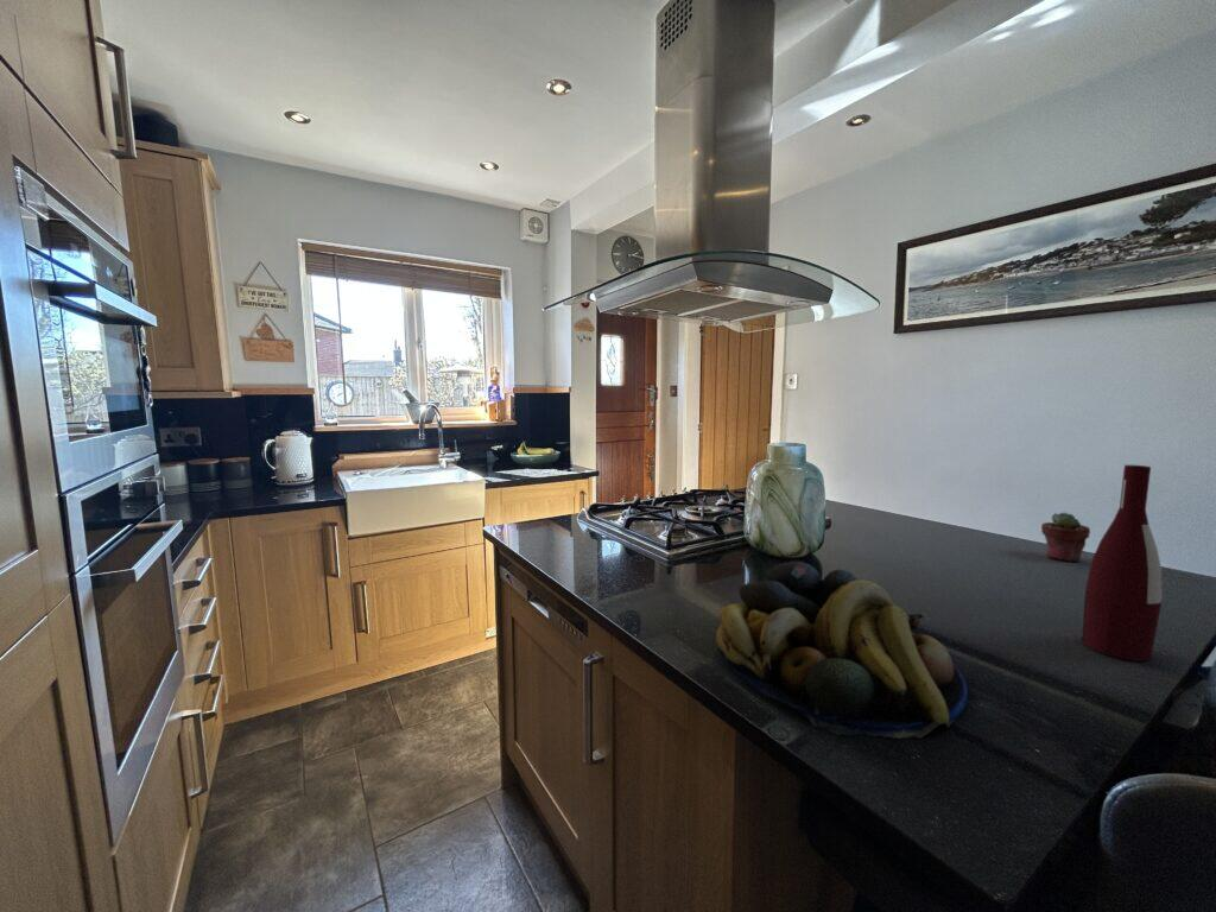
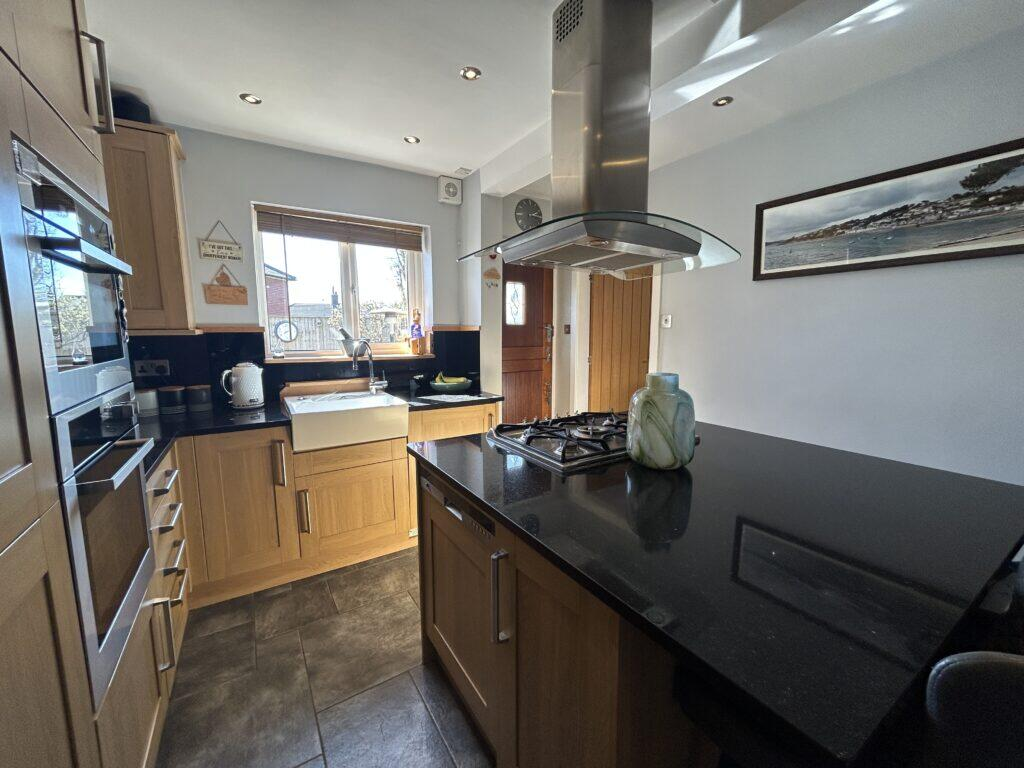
- fruit bowl (835, 620)
- potted succulent (1064, 534)
- alcohol (1126, 559)
